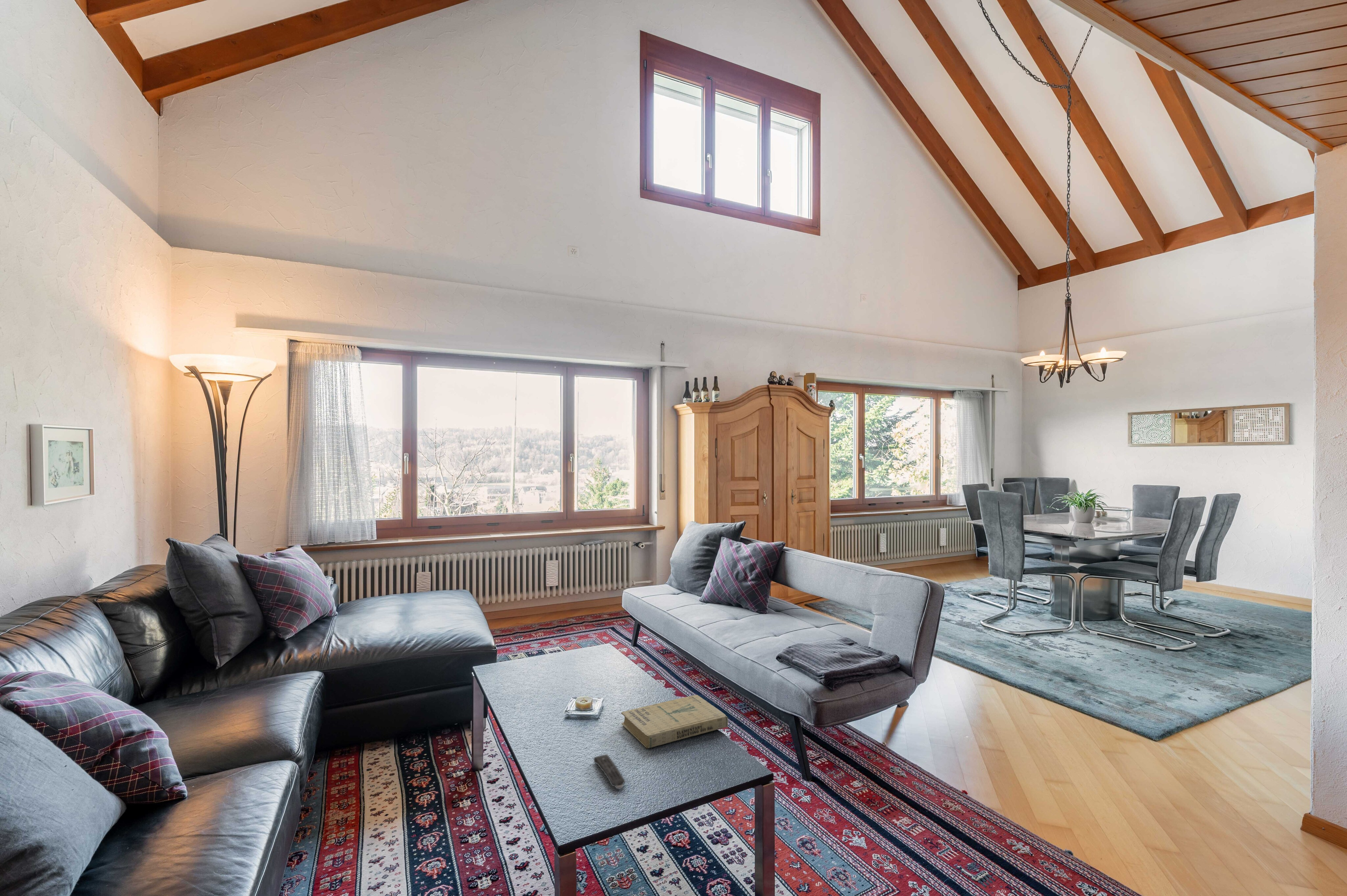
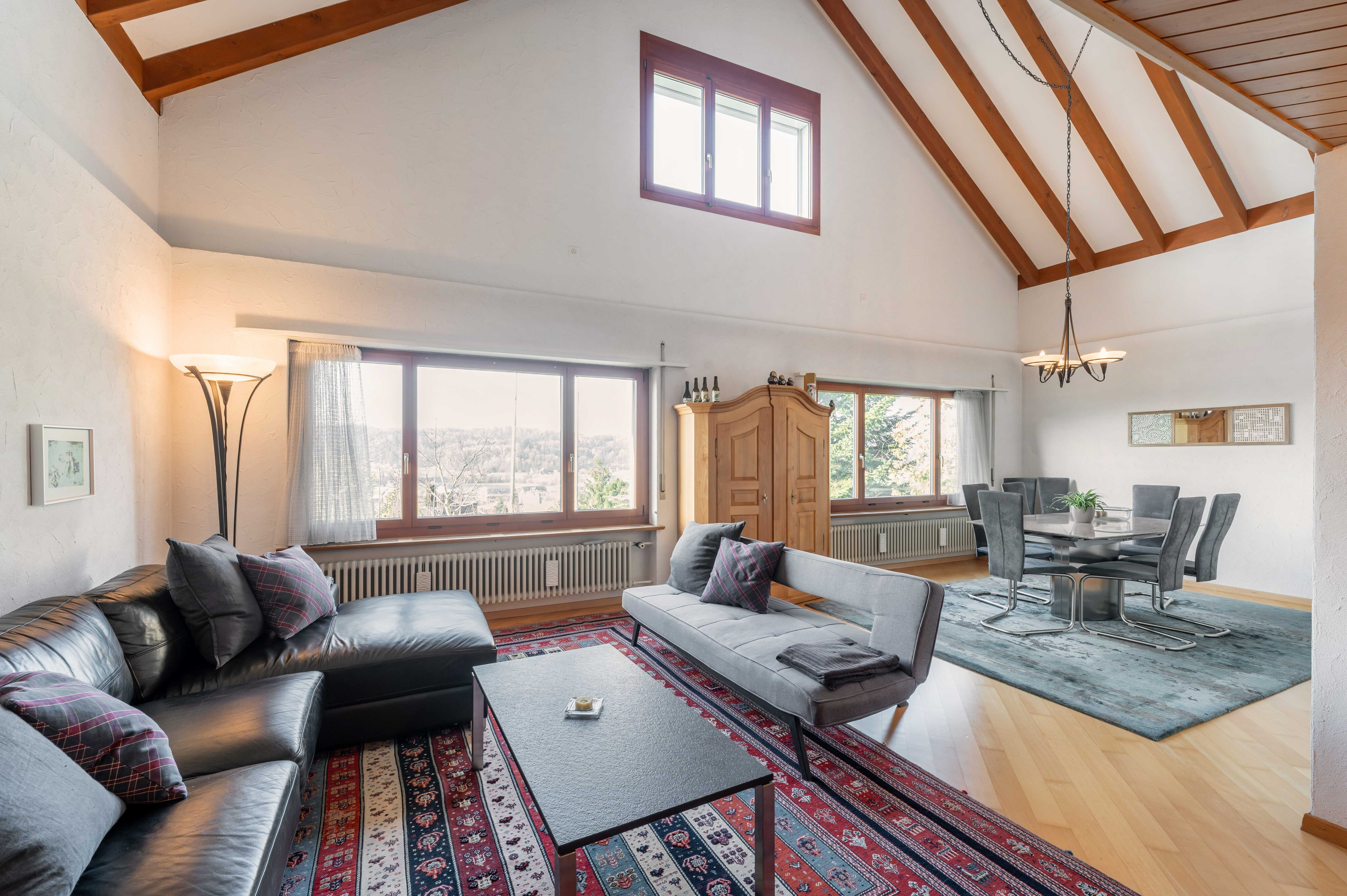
- book (674, 720)
- remote control (610, 771)
